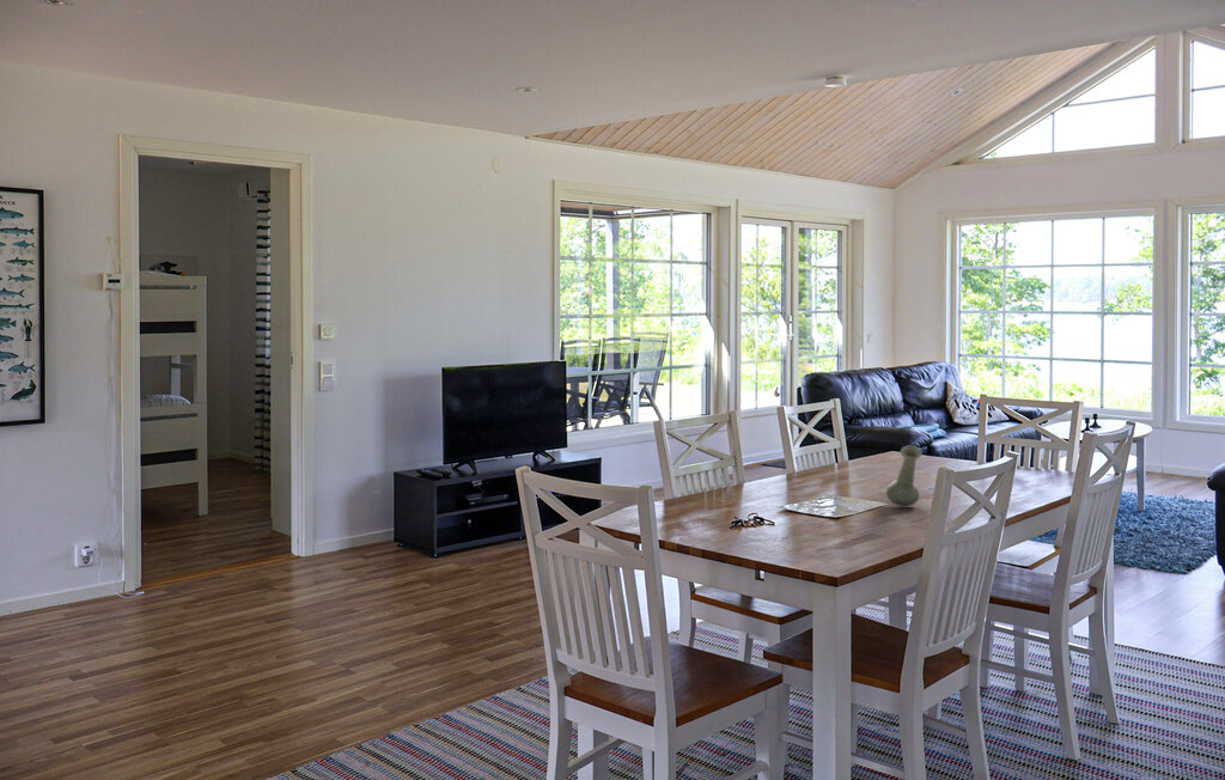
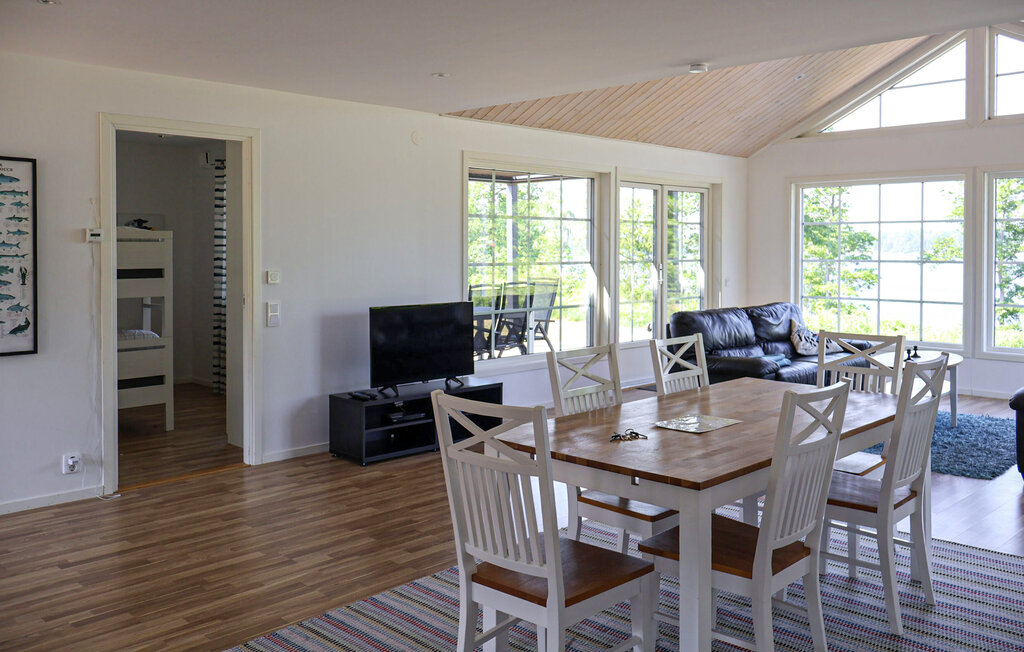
- vase (903, 475)
